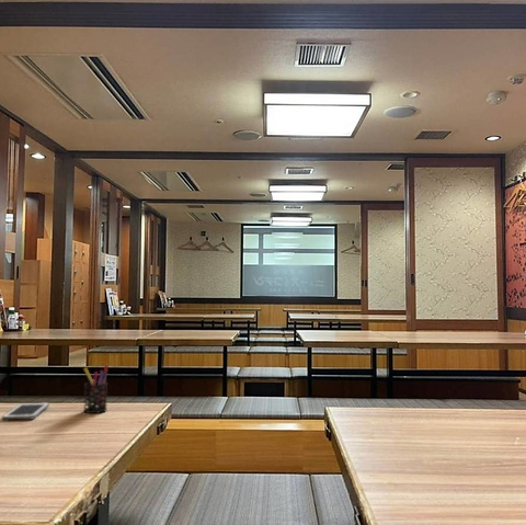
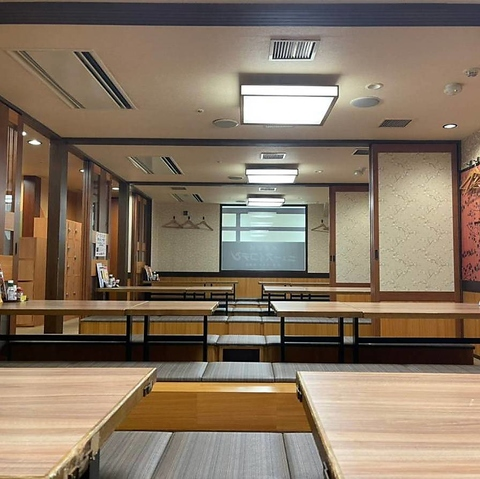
- pen holder (99, 386)
- cell phone (26, 411)
